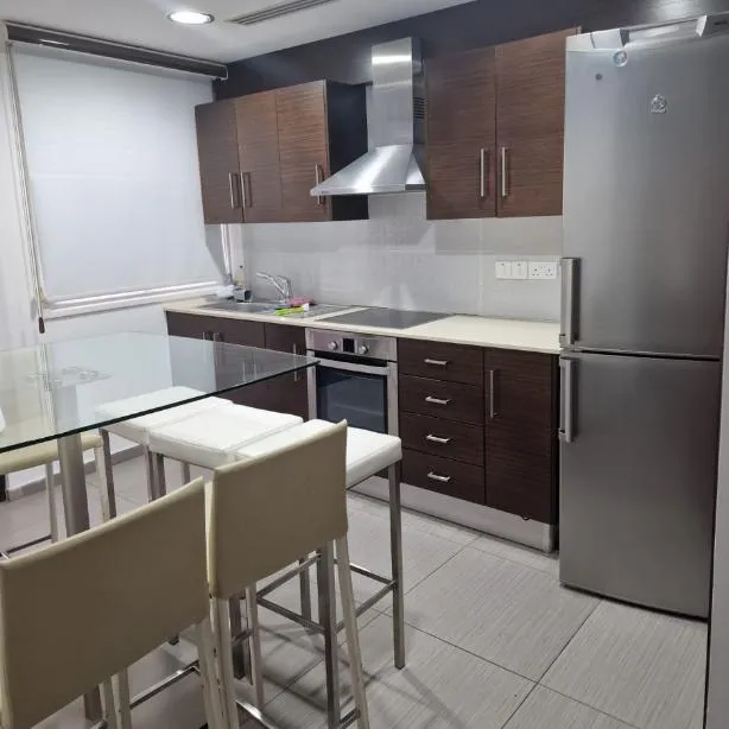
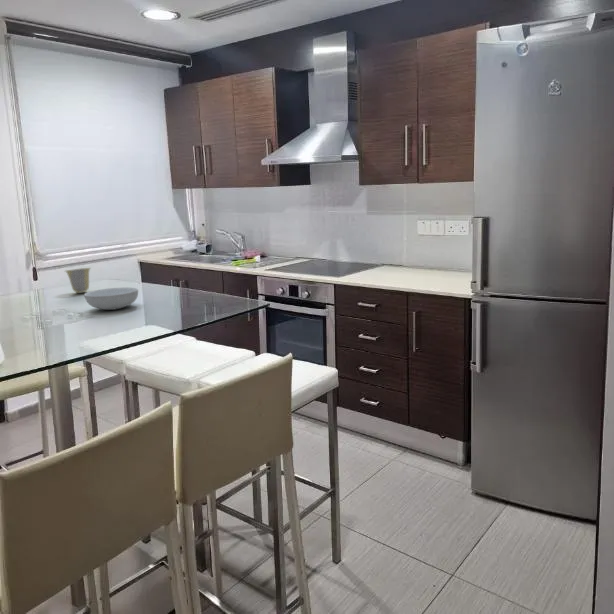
+ cup (78, 280)
+ serving bowl (112, 299)
